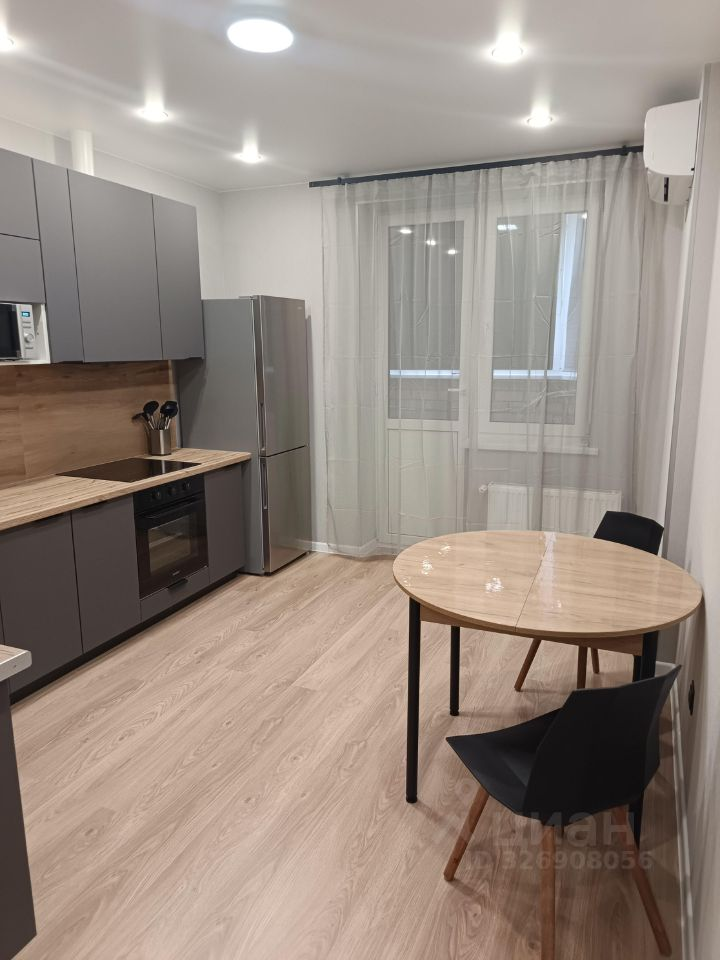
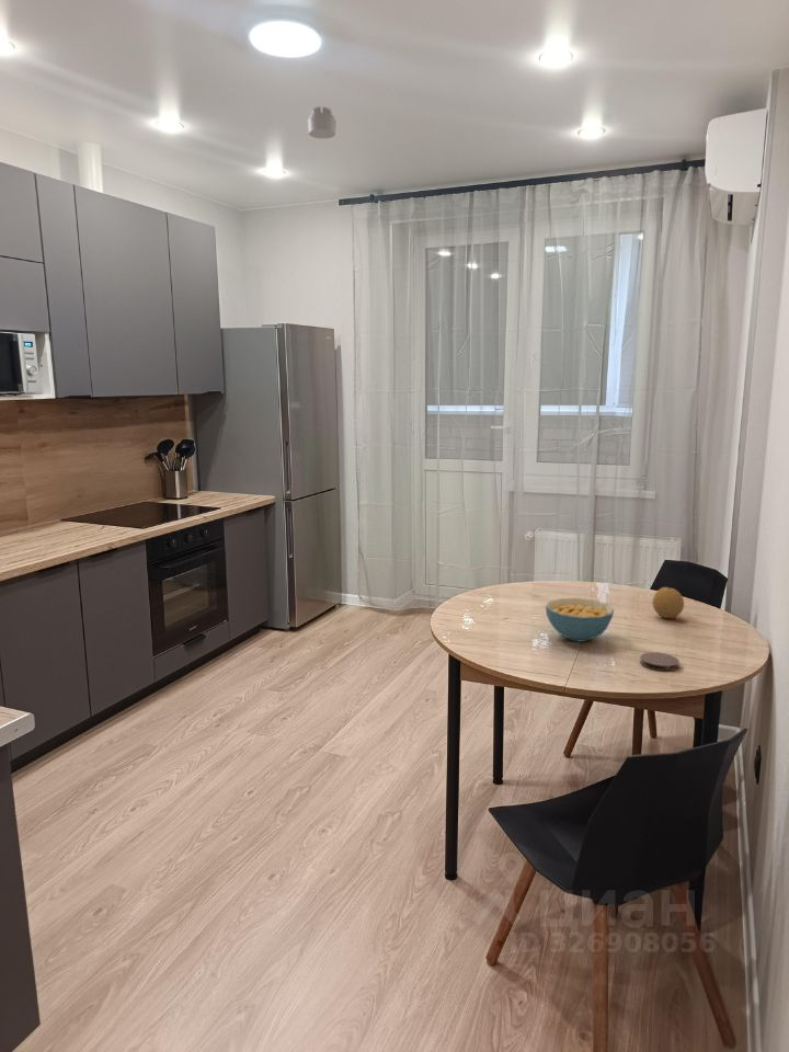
+ coaster (659, 661)
+ smoke detector (321, 122)
+ fruit (667, 602)
+ cereal bowl (579, 622)
